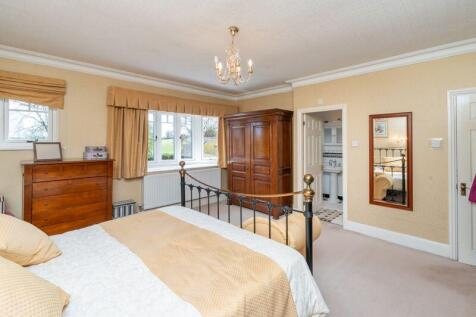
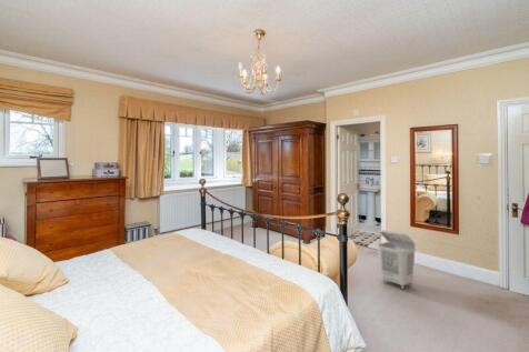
+ laundry basket (396, 257)
